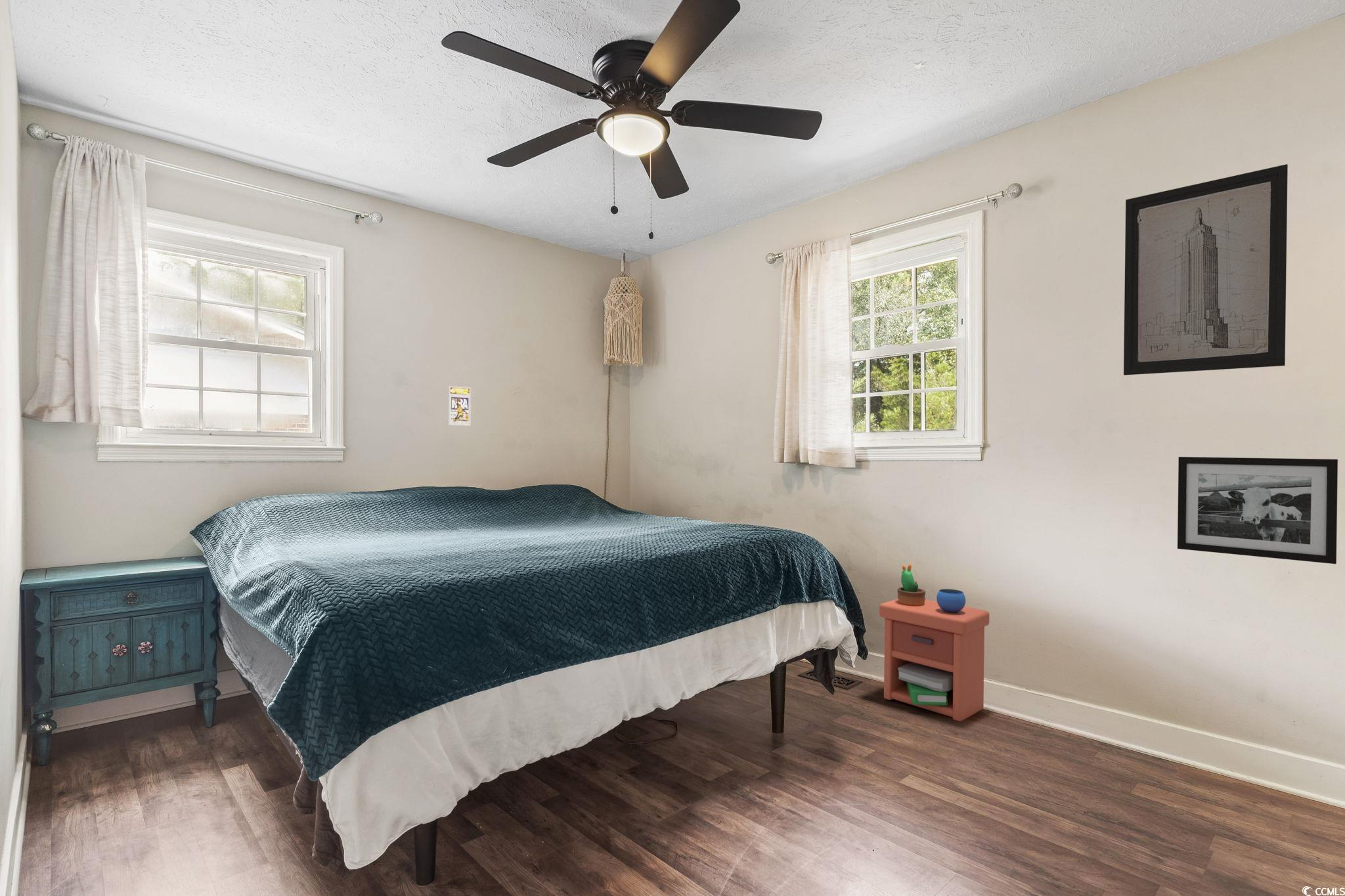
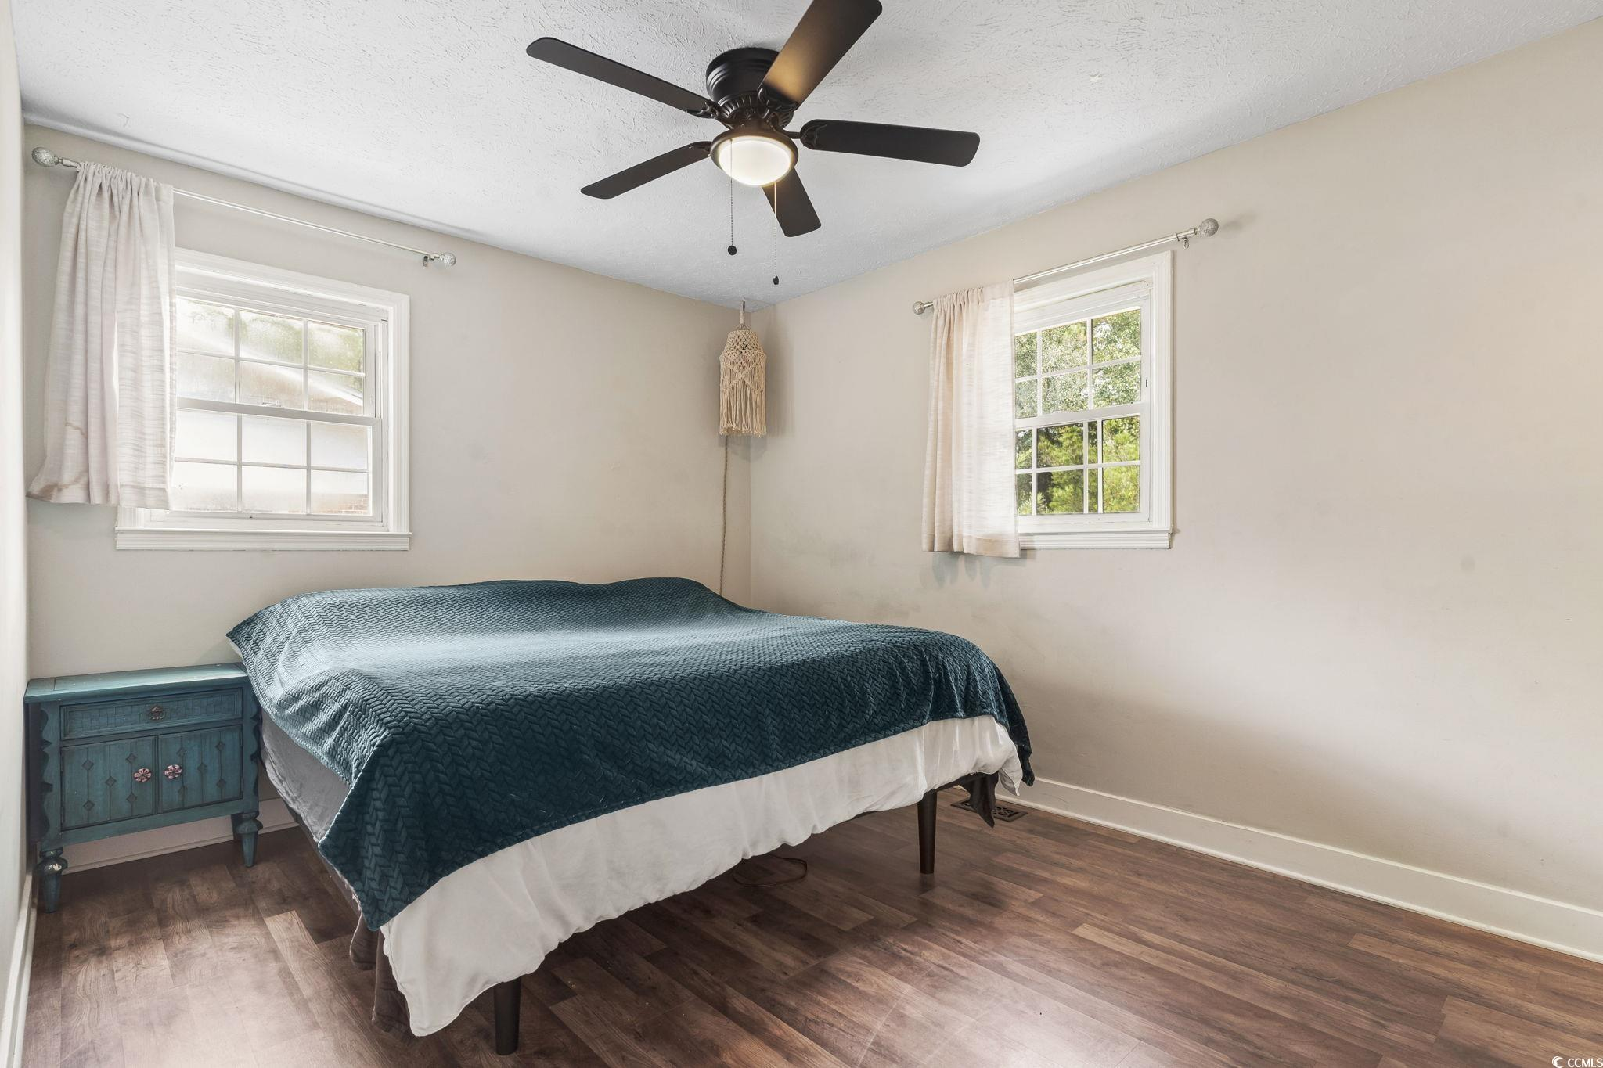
- trading card display case (460, 406)
- wall art (1200, 277)
- picture frame (1252, 507)
- nightstand (931, 636)
